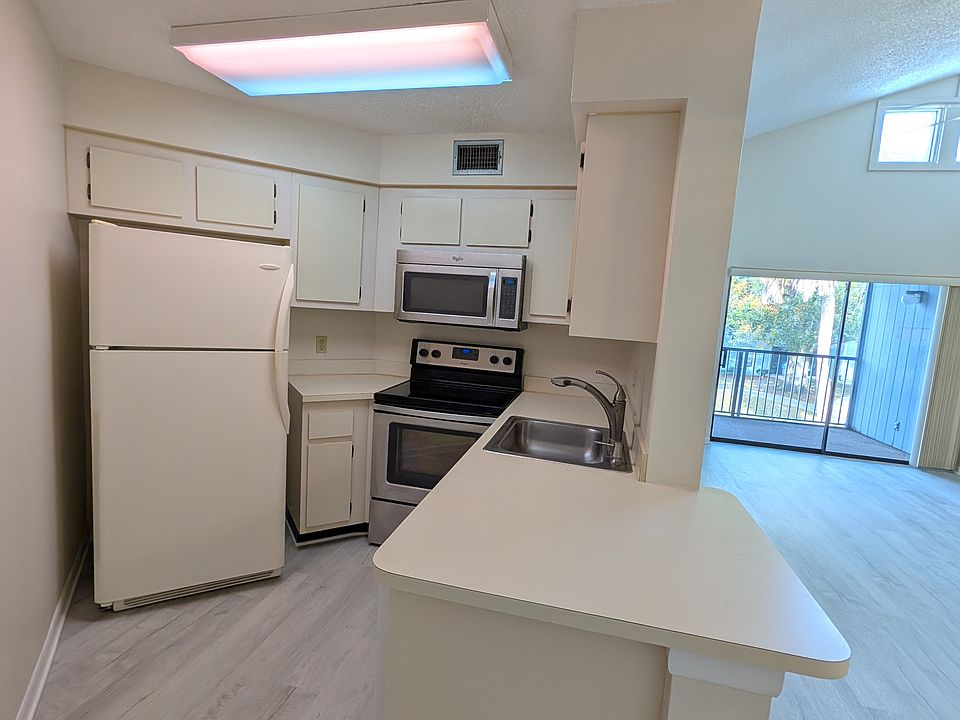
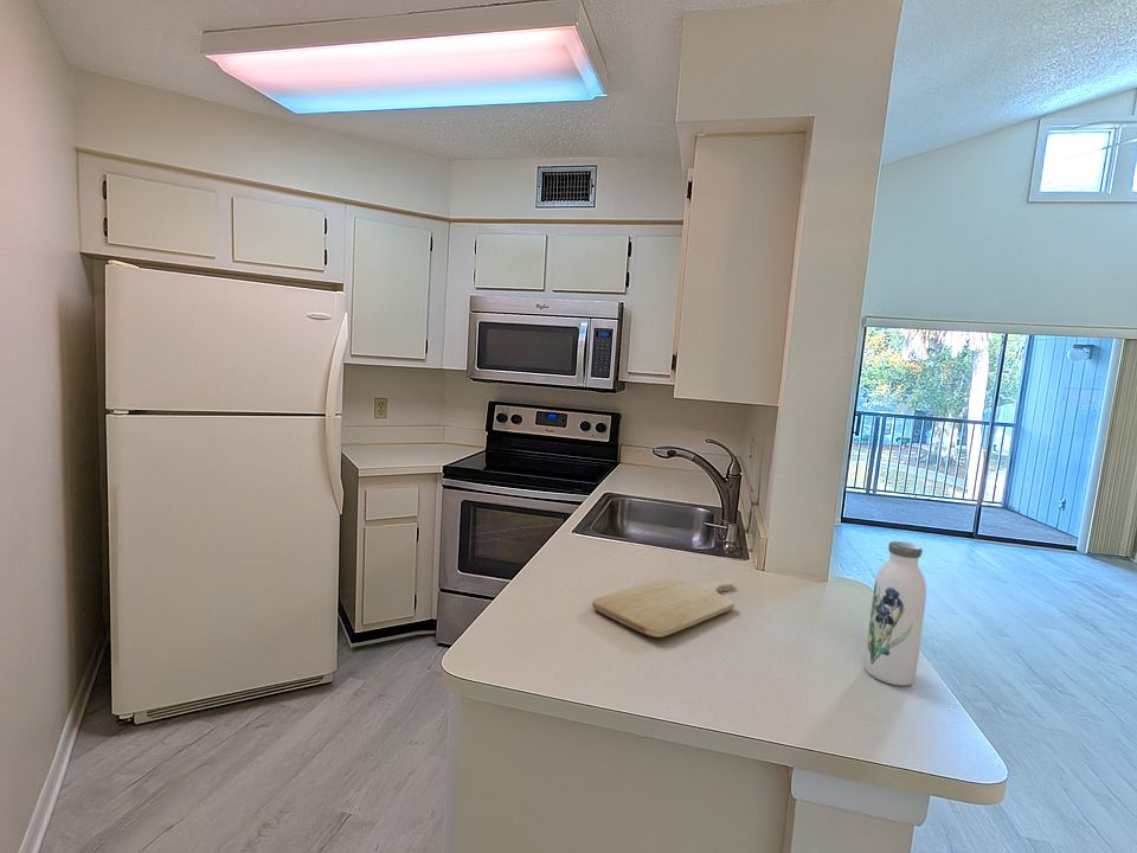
+ chopping board (679, 598)
+ water bottle (897, 610)
